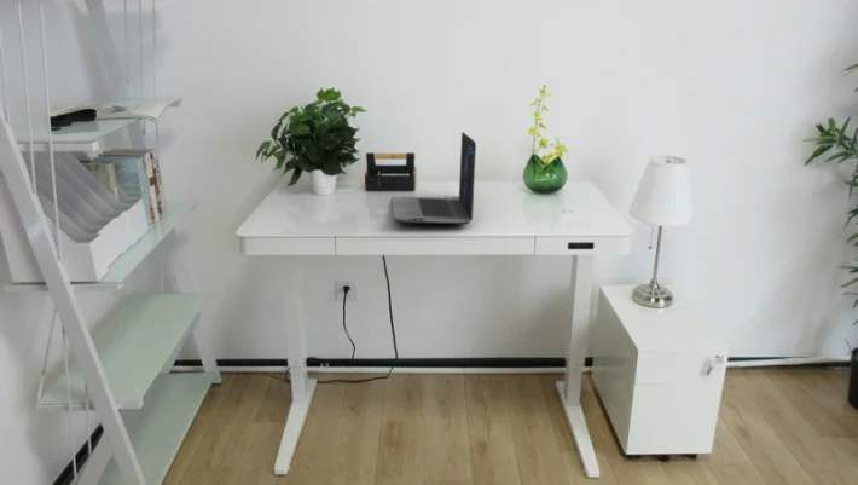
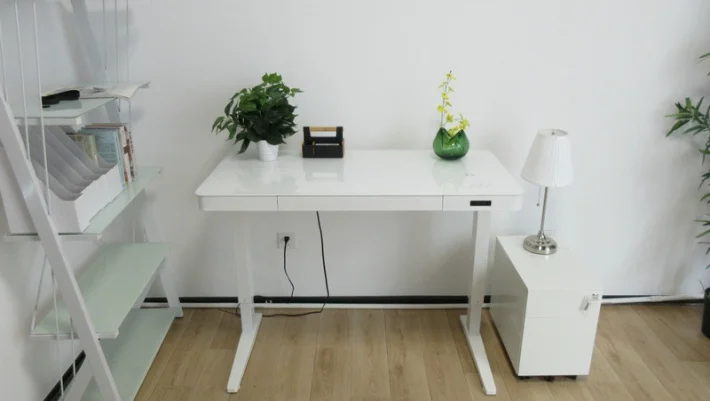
- laptop (430, 197)
